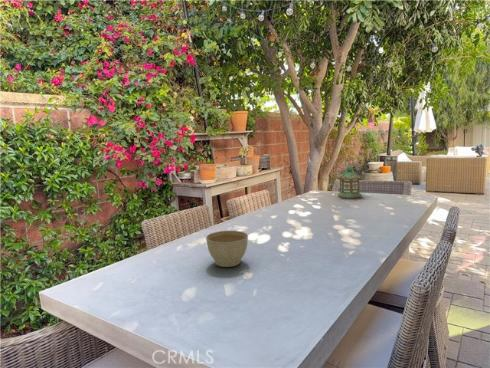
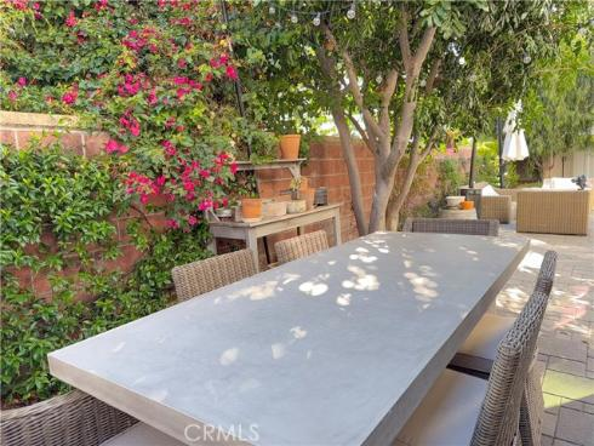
- lantern (349, 177)
- planter bowl (227, 249)
